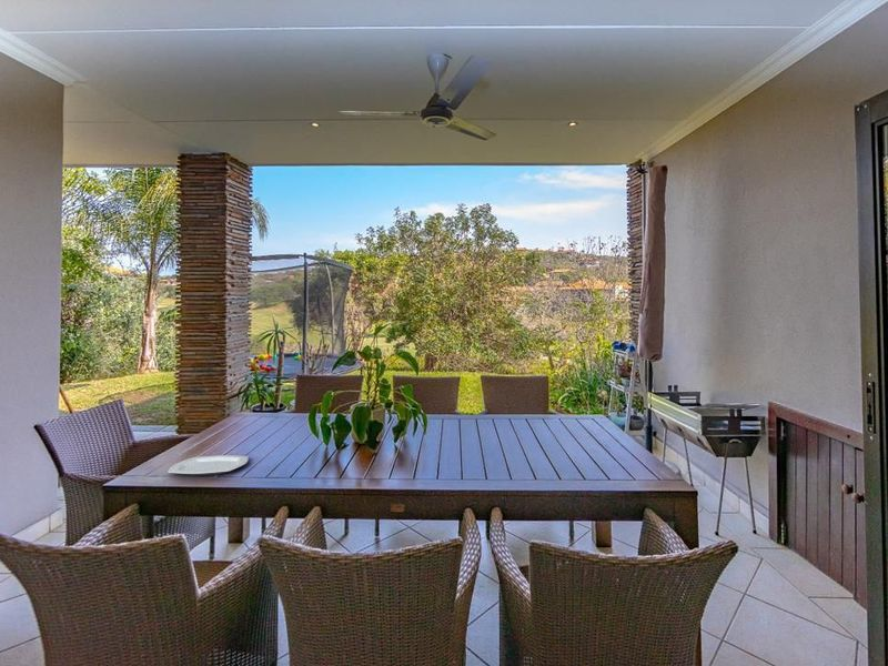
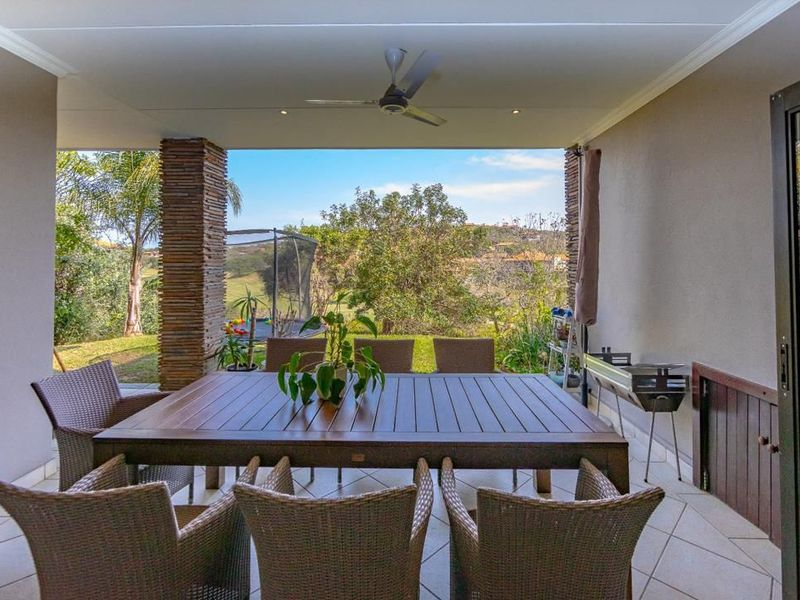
- plate (210, 465)
